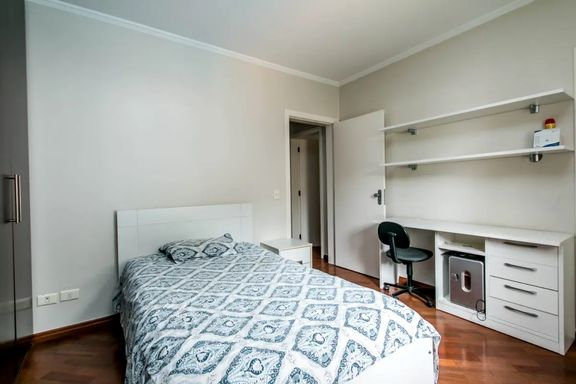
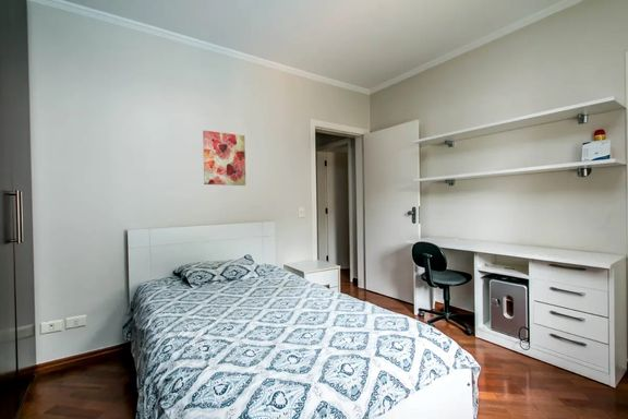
+ wall art (225, 158)
